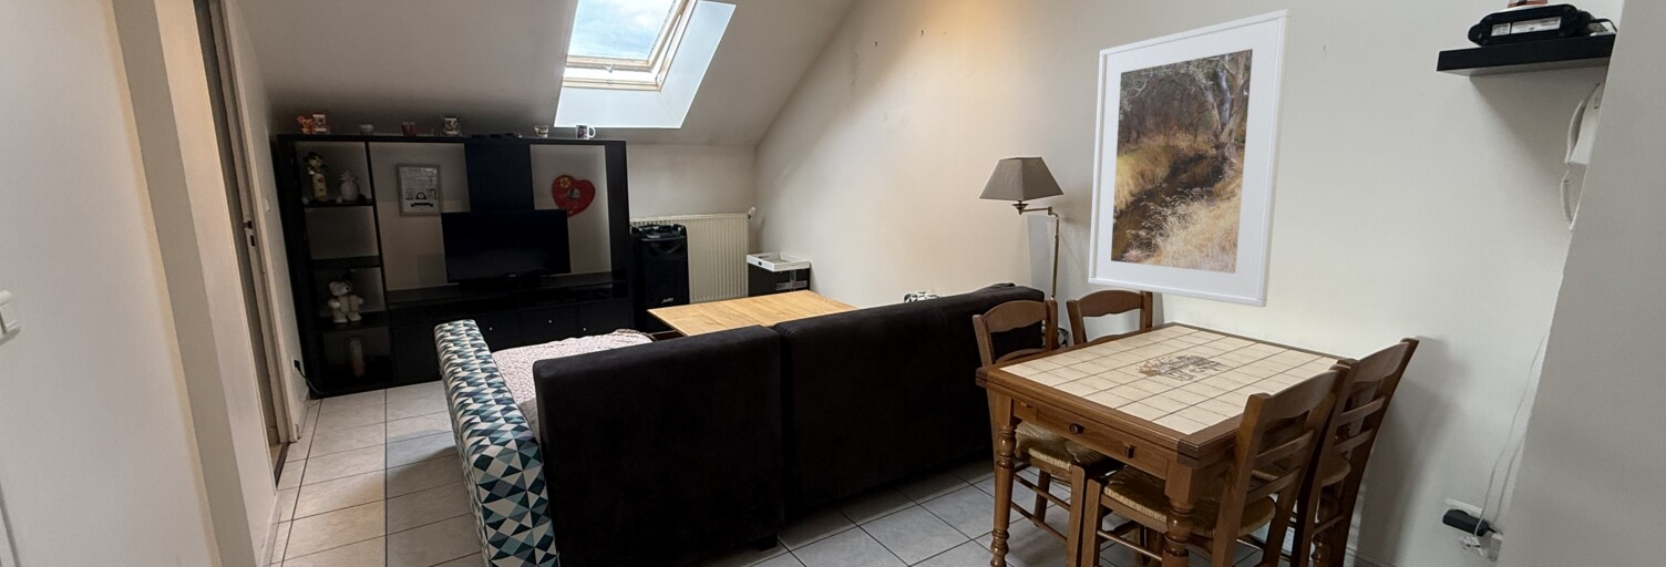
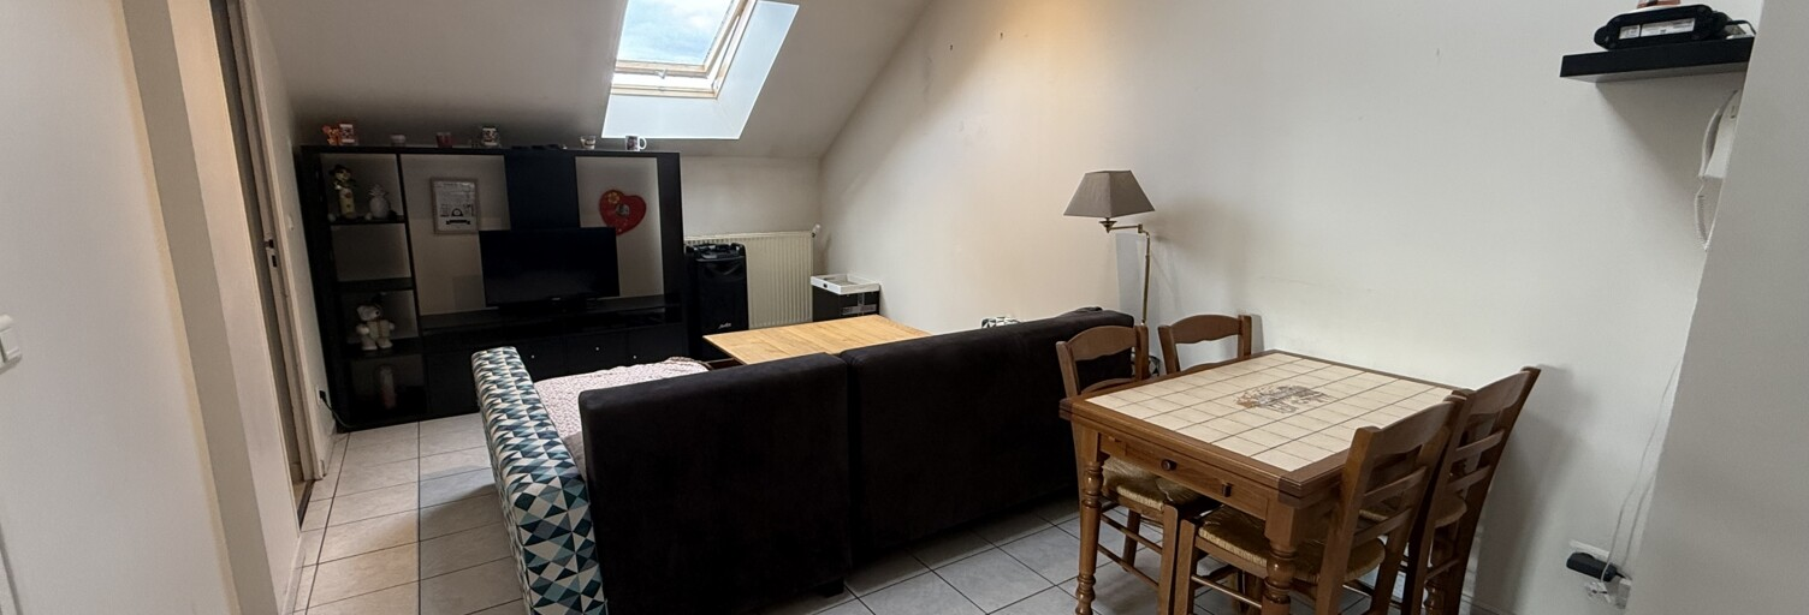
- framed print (1174, 166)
